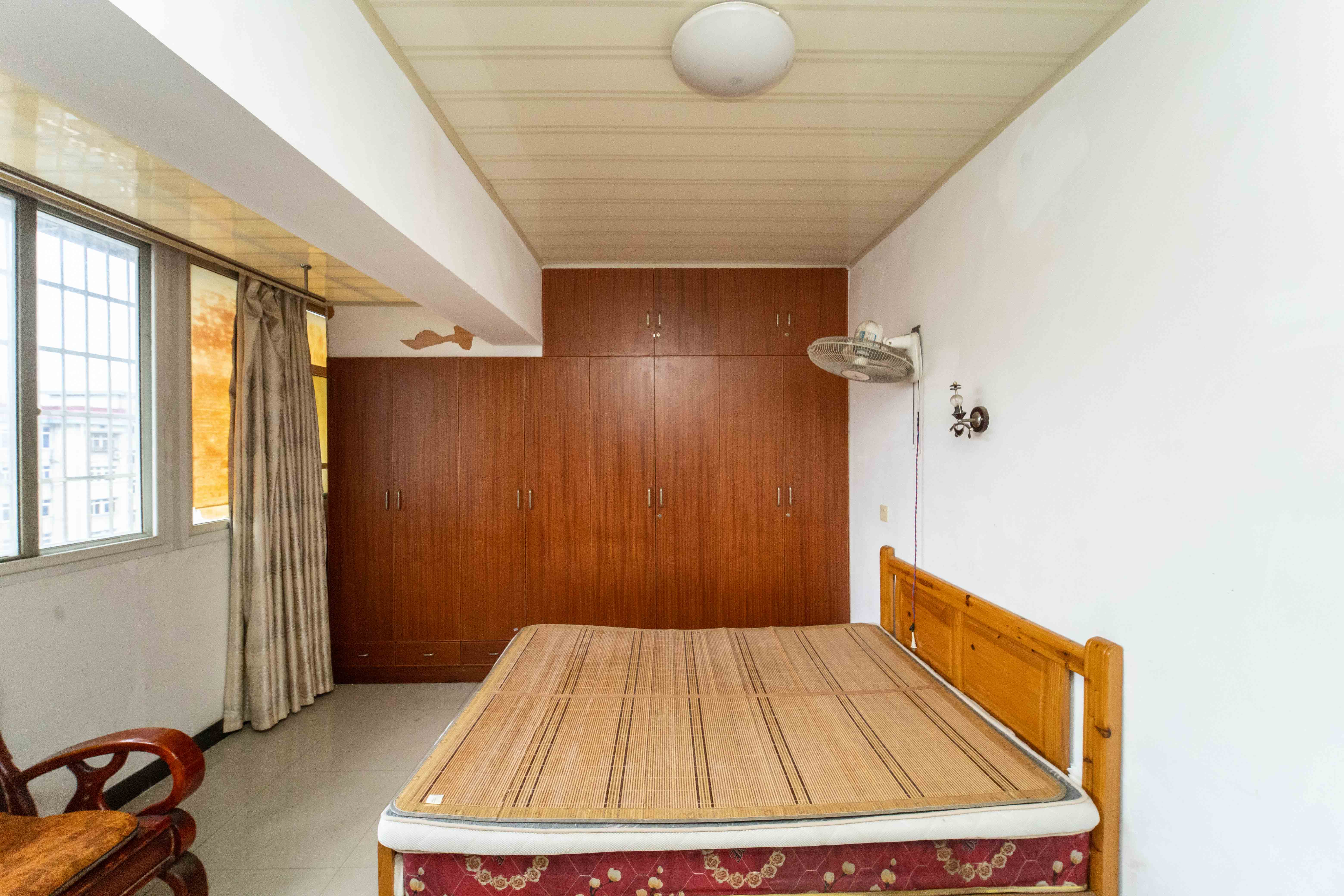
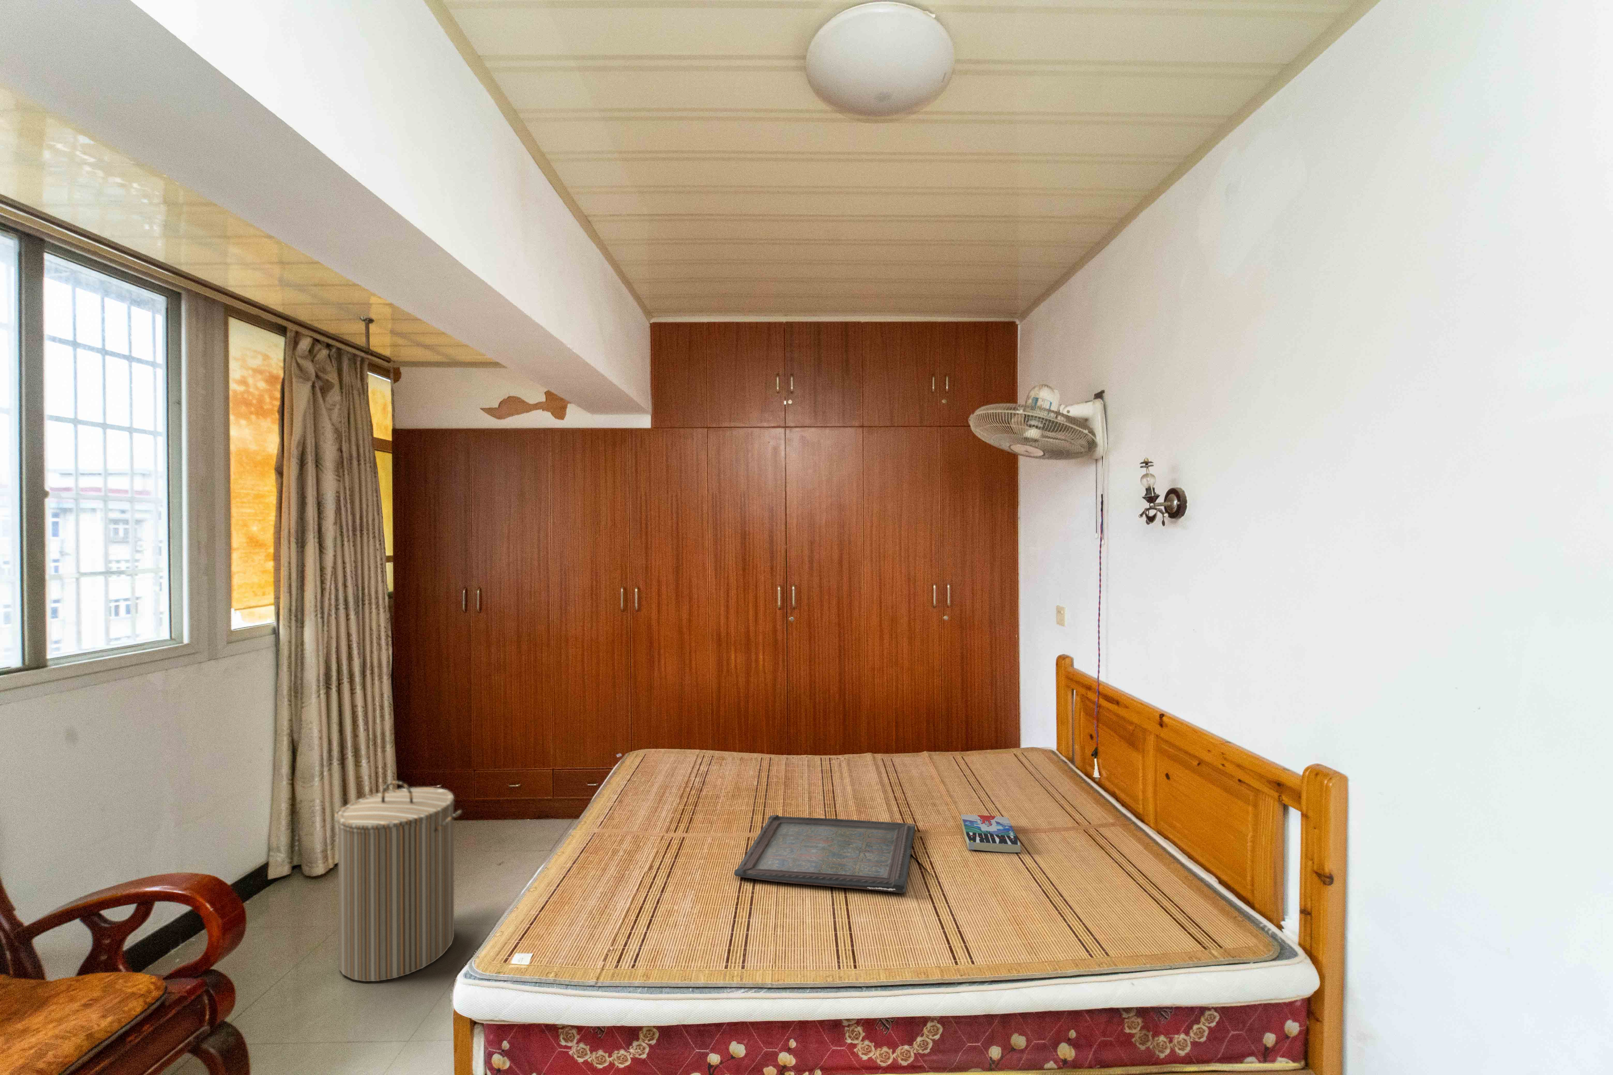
+ serving tray (832, 848)
+ book (989, 831)
+ laundry hamper (397, 866)
